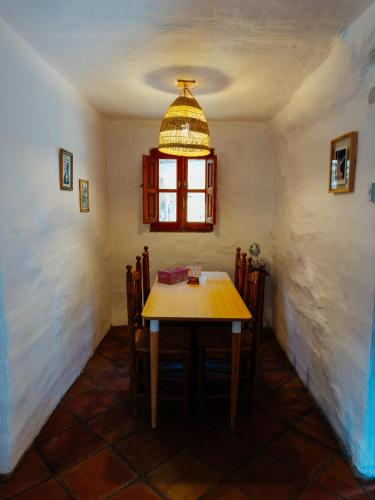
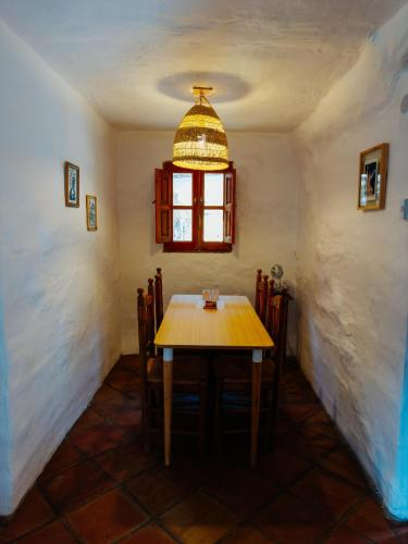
- tissue box (174, 274)
